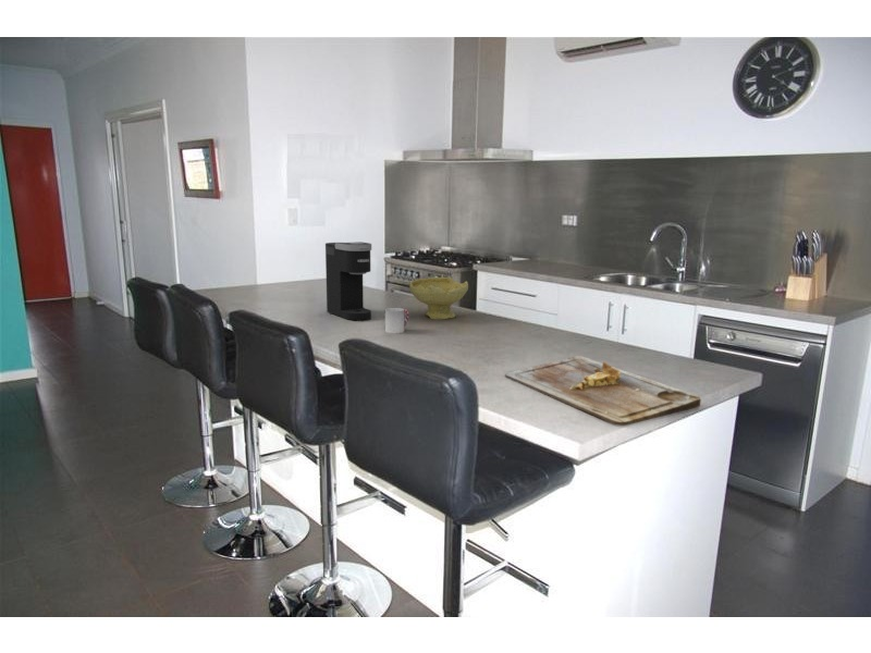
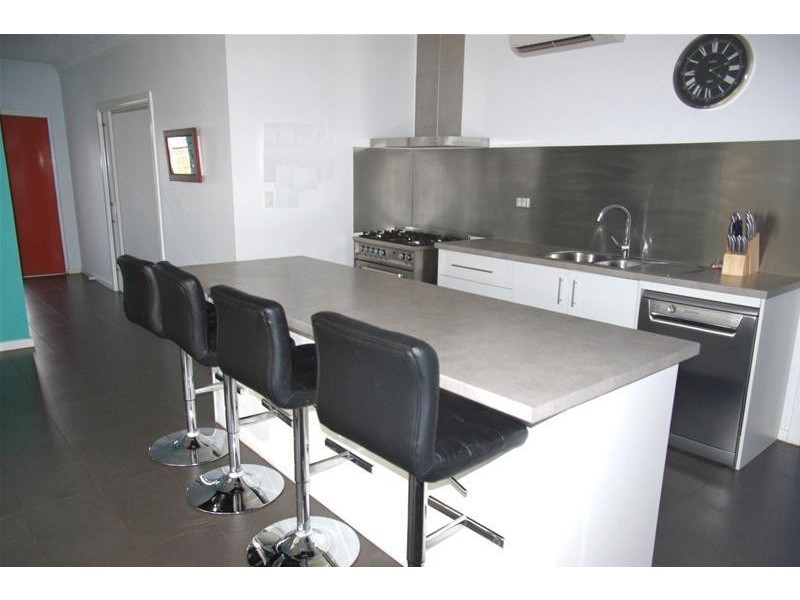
- coffee maker (347, 279)
- bowl (438, 298)
- cup (397, 320)
- cutting board (597, 379)
